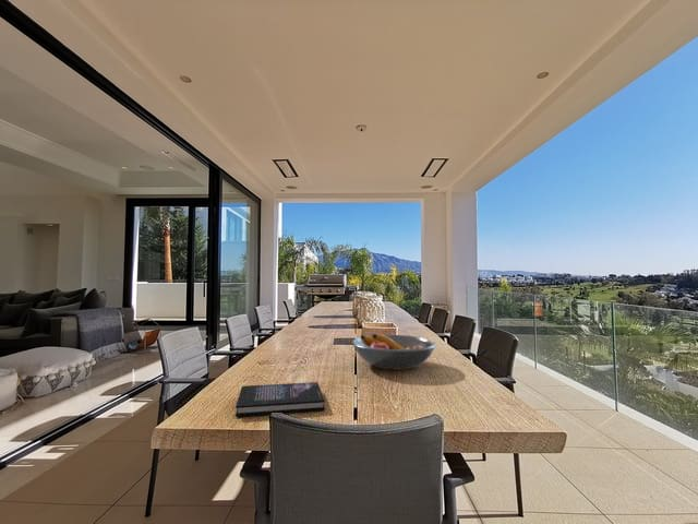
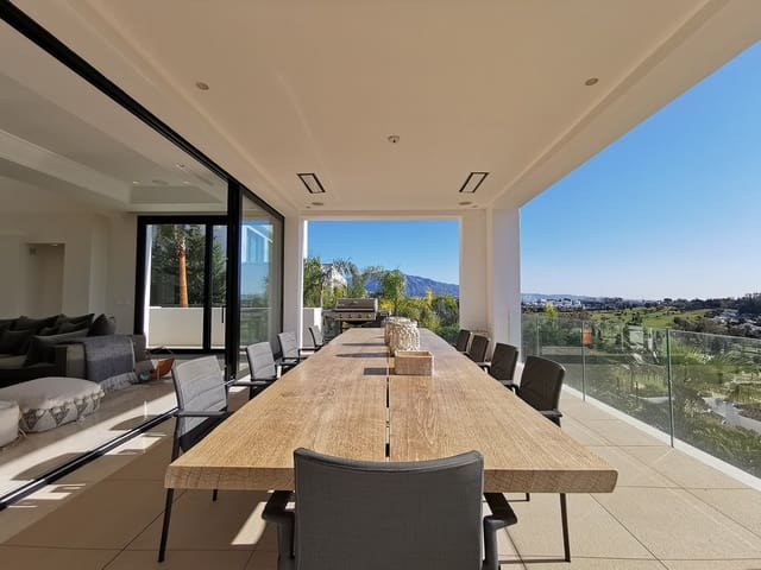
- book (280, 397)
- fruit bowl (393, 349)
